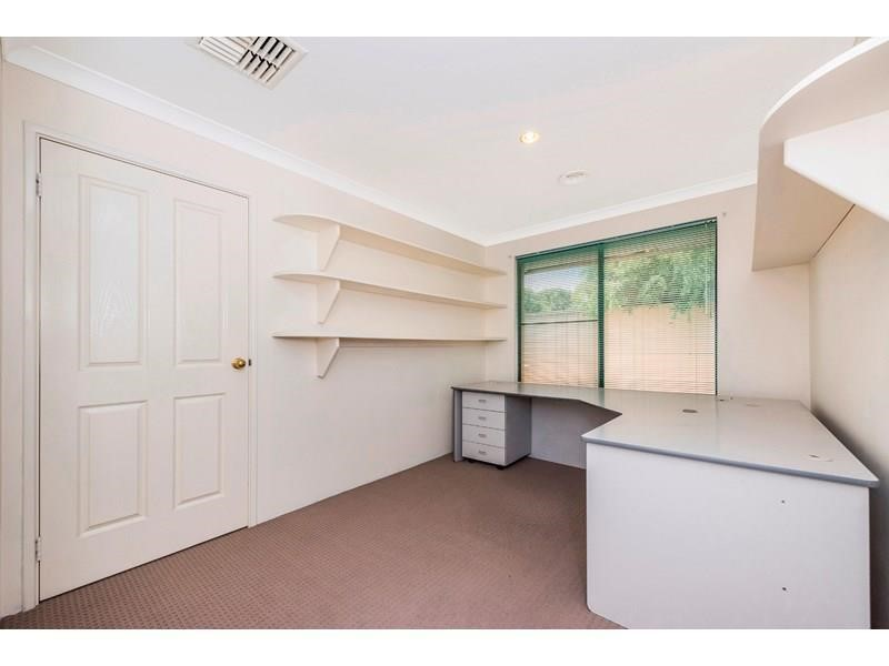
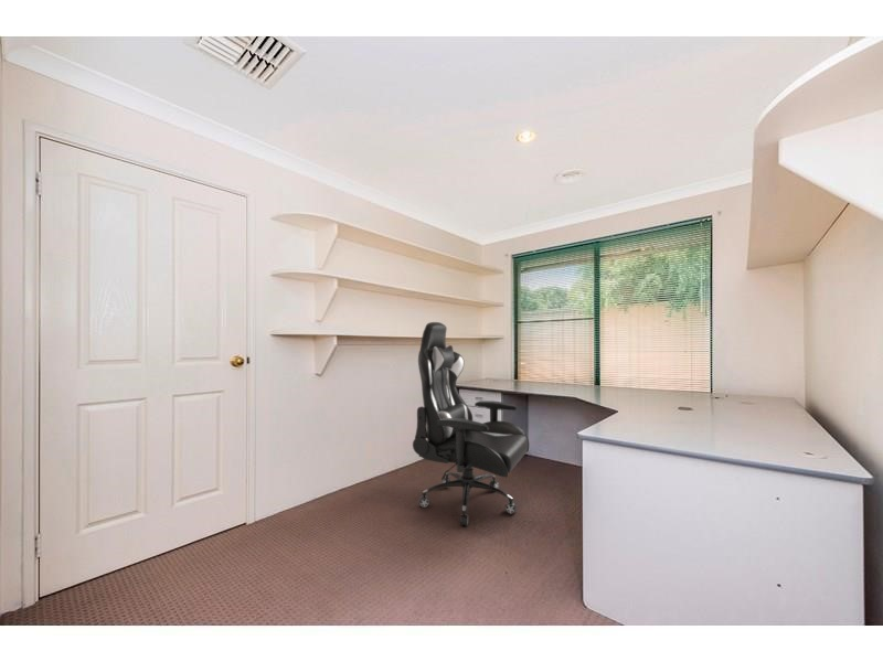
+ chair (470, 413)
